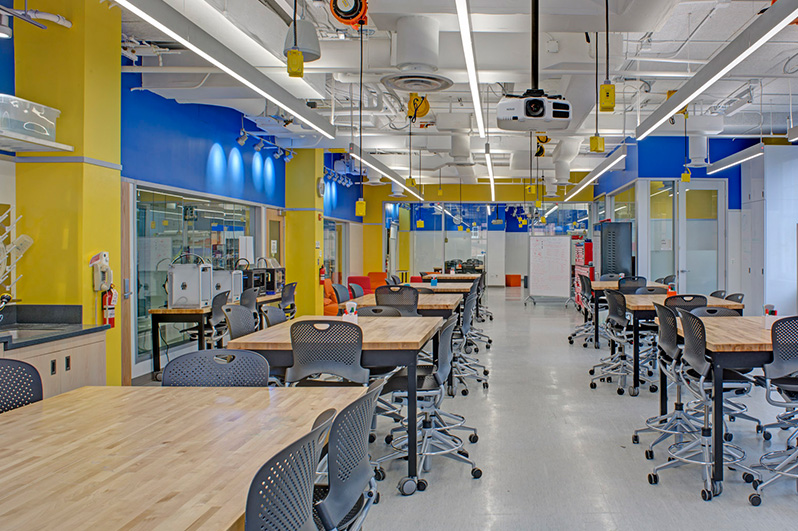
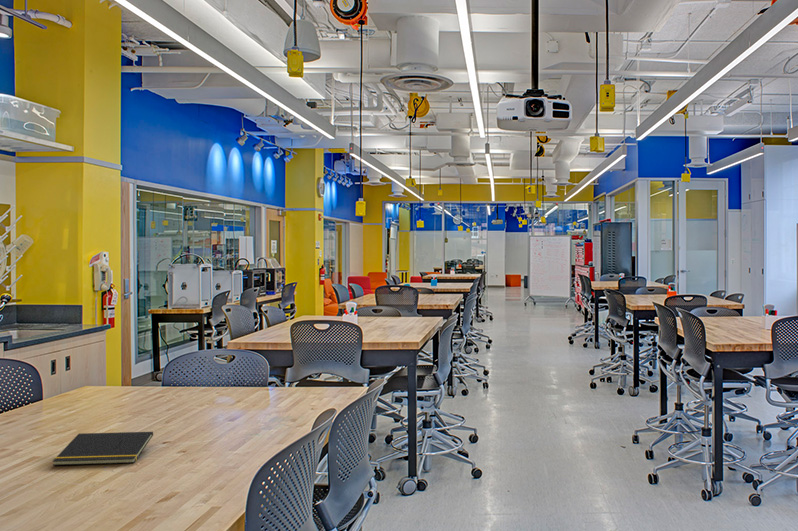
+ notepad (105, 447)
